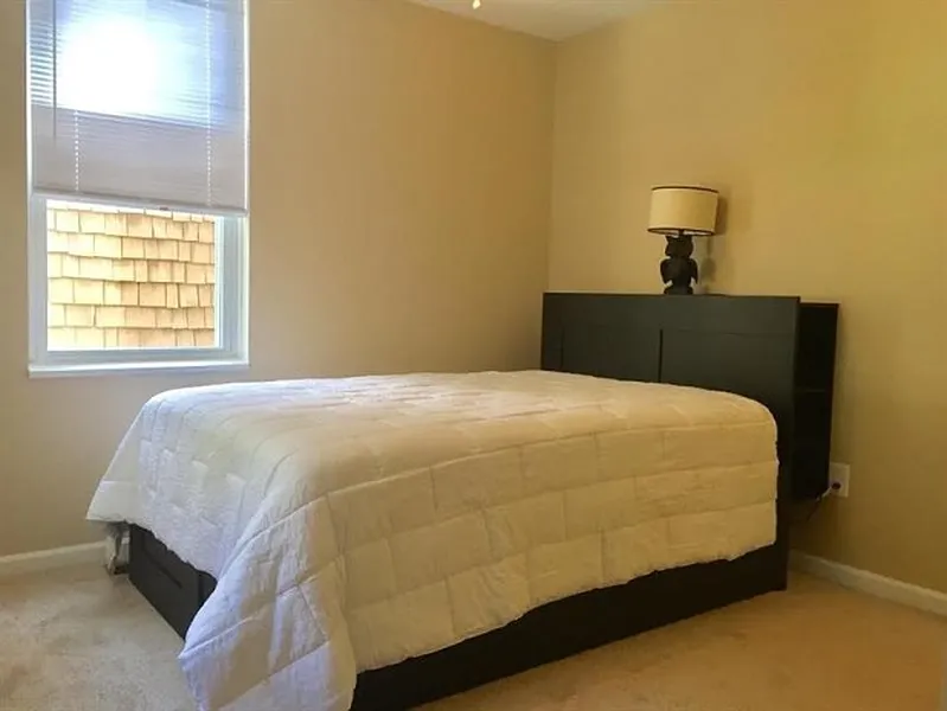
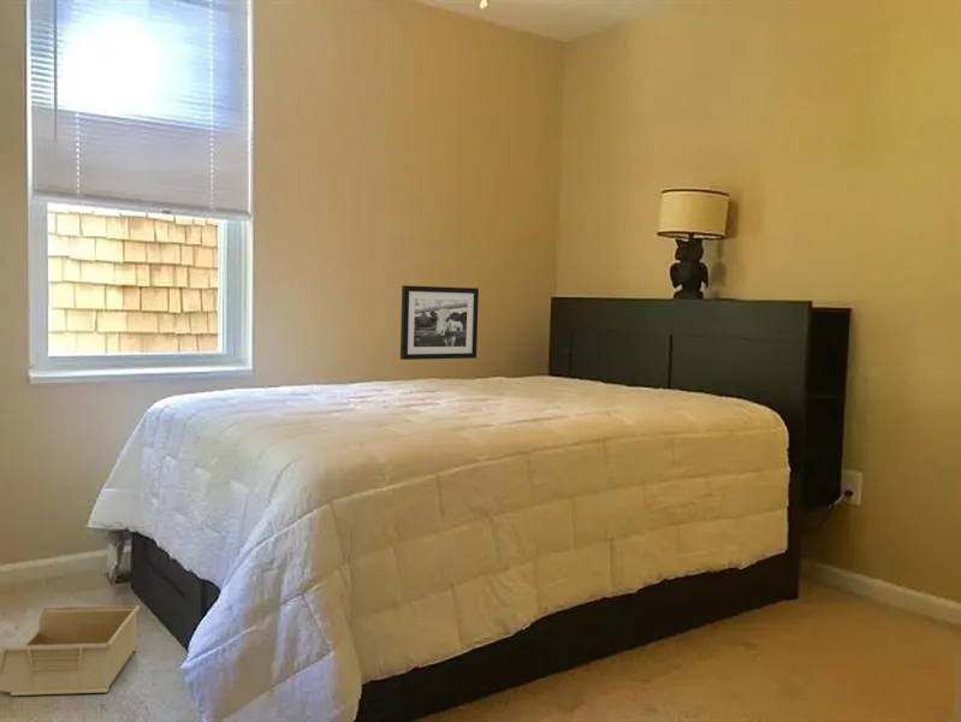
+ storage bin (71, 647)
+ picture frame (440, 322)
